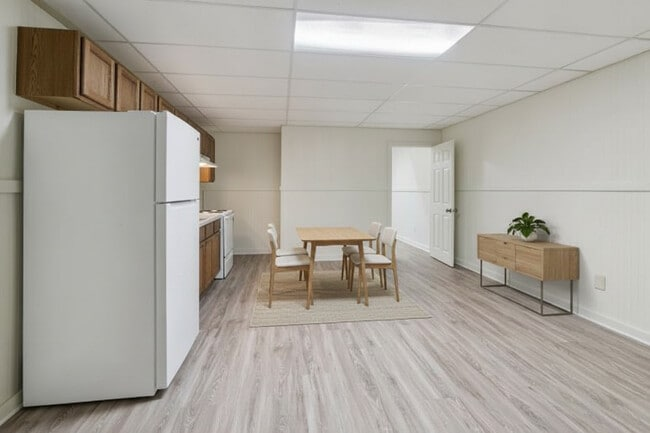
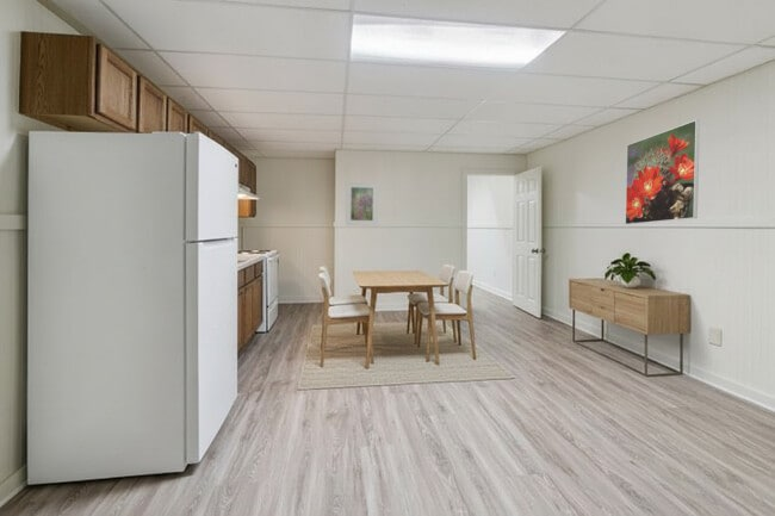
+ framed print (361, 204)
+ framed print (658, 178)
